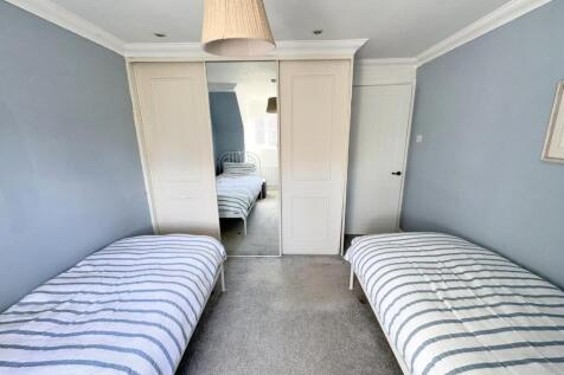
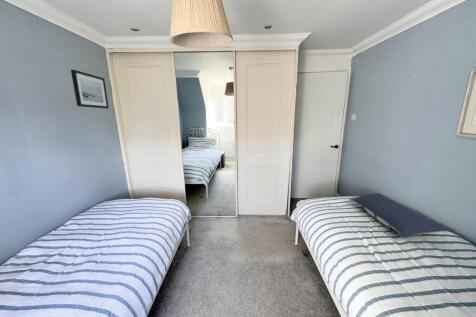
+ wall art (91, 91)
+ pillow (389, 211)
